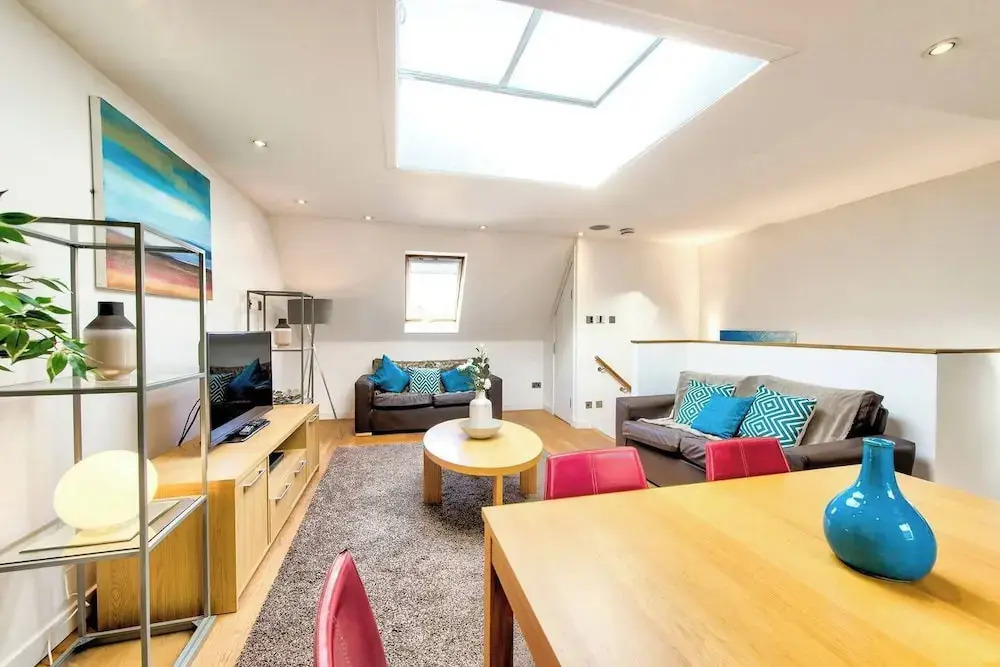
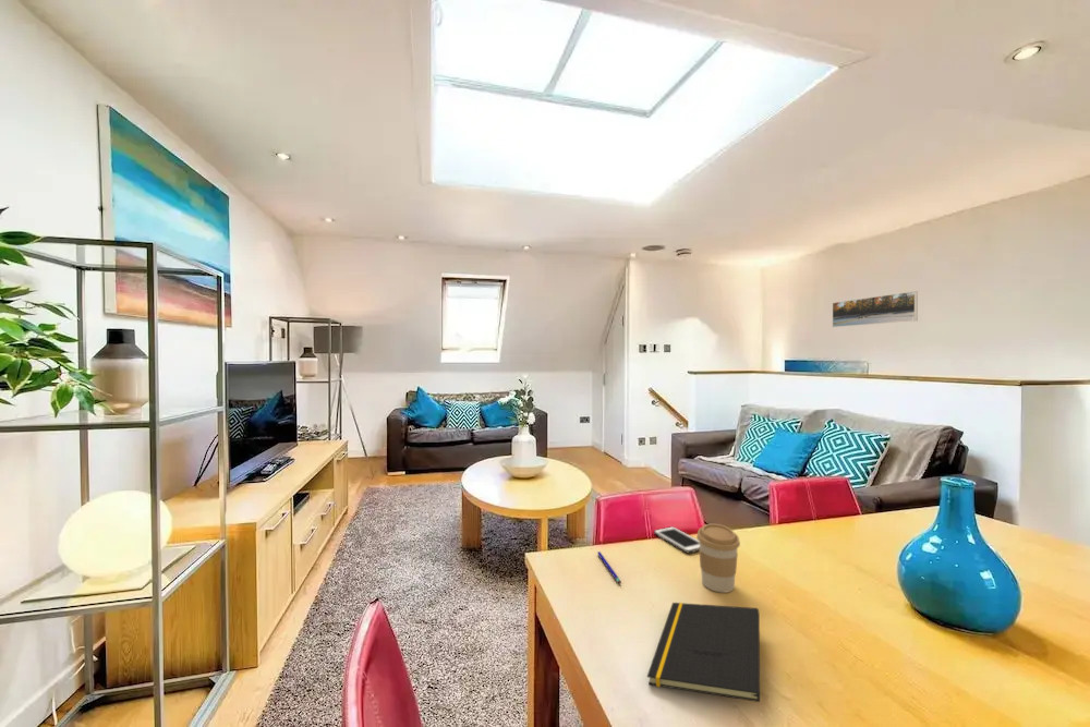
+ cell phone (679, 538)
+ notepad (707, 643)
+ coffee cup (717, 556)
+ pen (608, 567)
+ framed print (871, 311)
